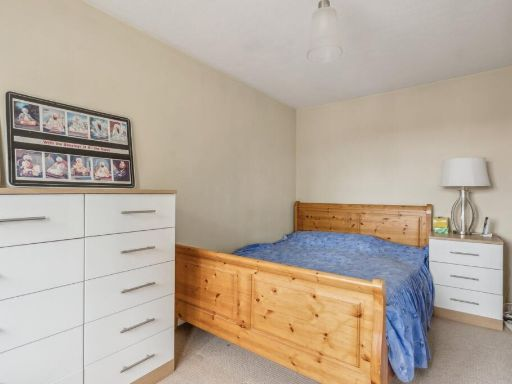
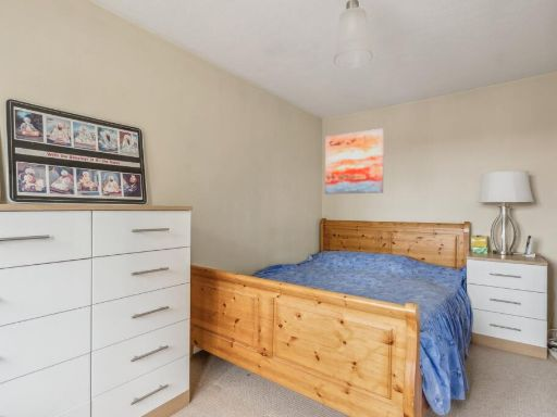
+ wall art (352, 163)
